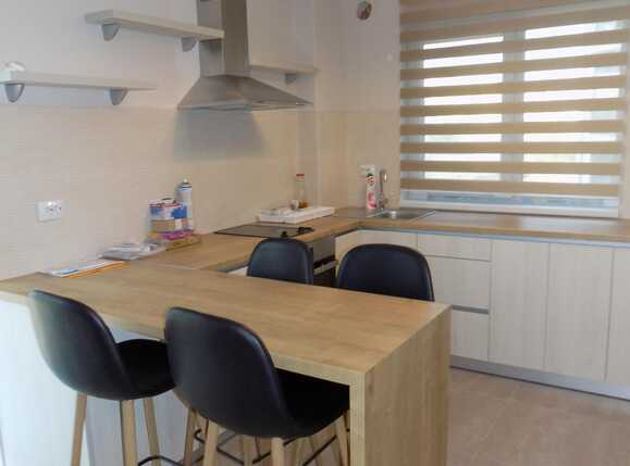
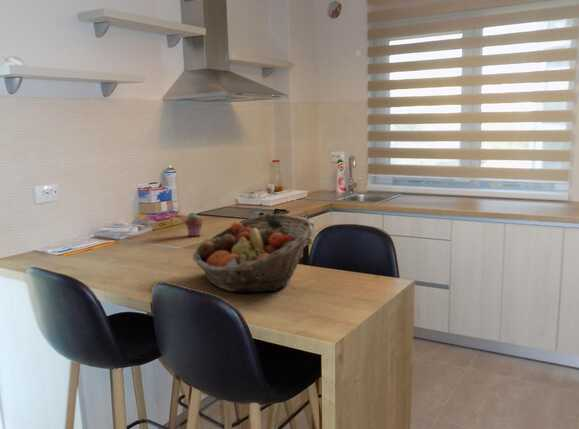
+ potted succulent (193, 223)
+ fruit basket (253, 250)
